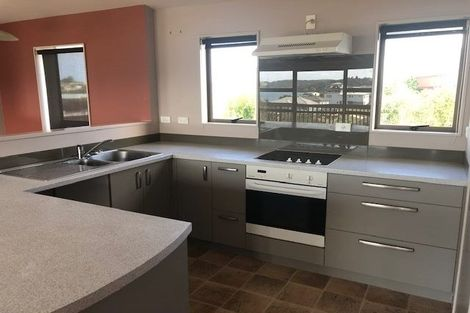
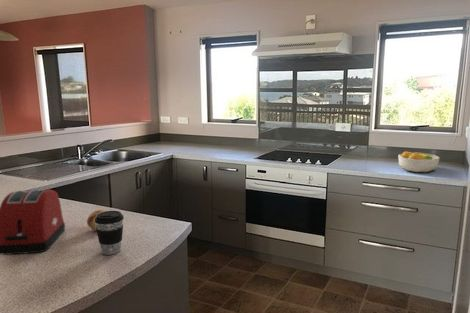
+ fruit (95, 217)
+ toaster (30, 217)
+ fruit bowl (418, 159)
+ coffee cup (110, 232)
